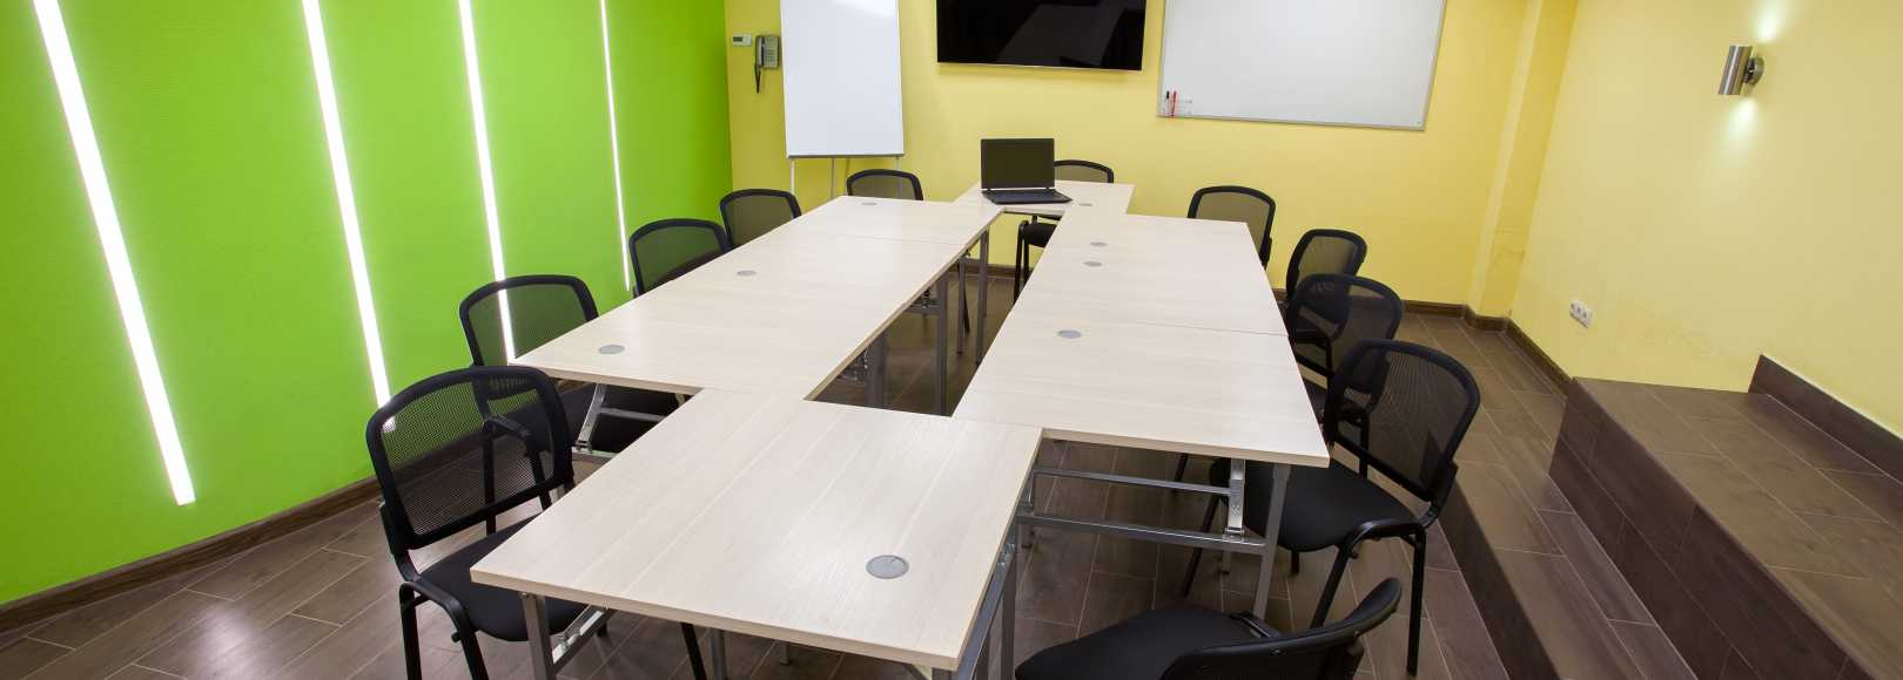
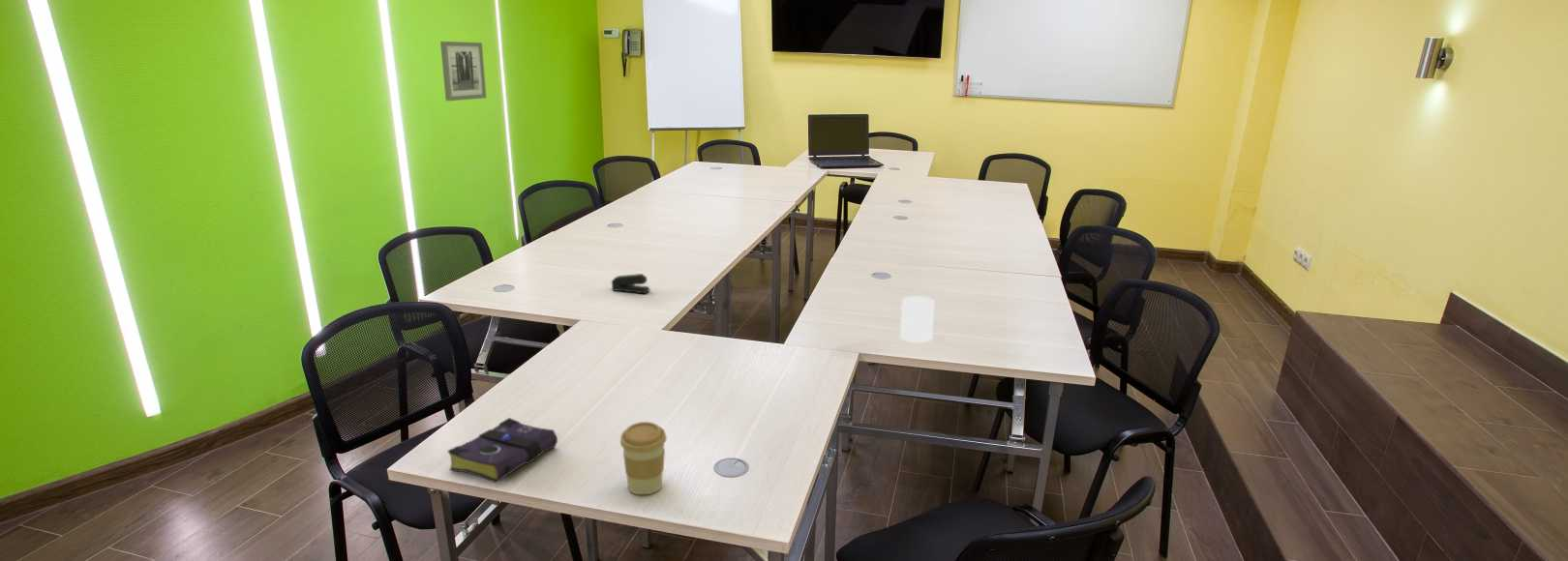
+ wall art (464, 71)
+ coffee cup (644, 458)
+ cup (917, 318)
+ book (504, 449)
+ stapler (630, 281)
